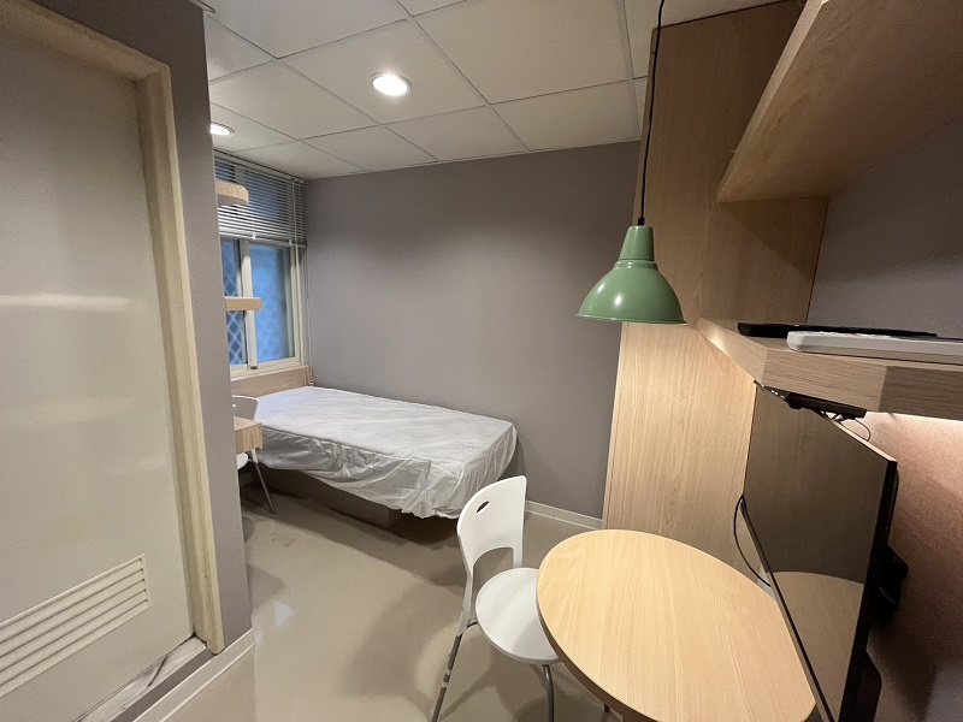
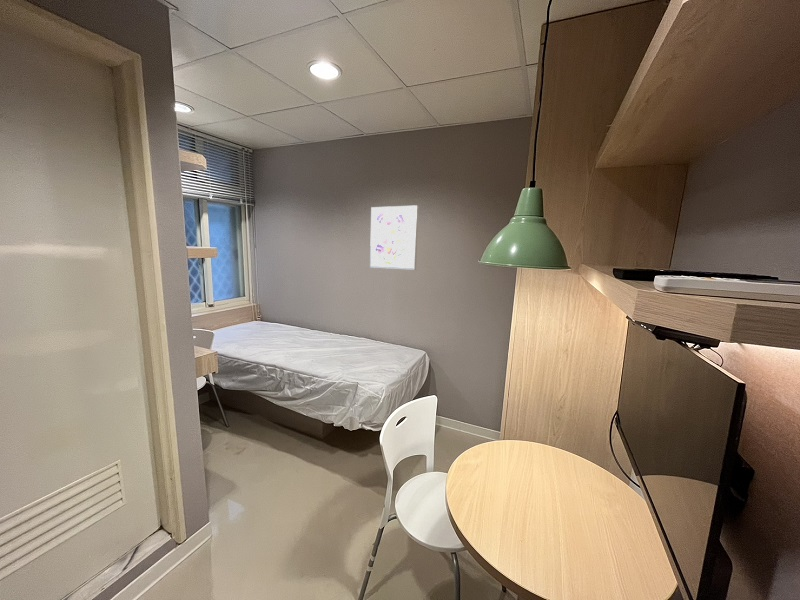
+ wall art (393, 238)
